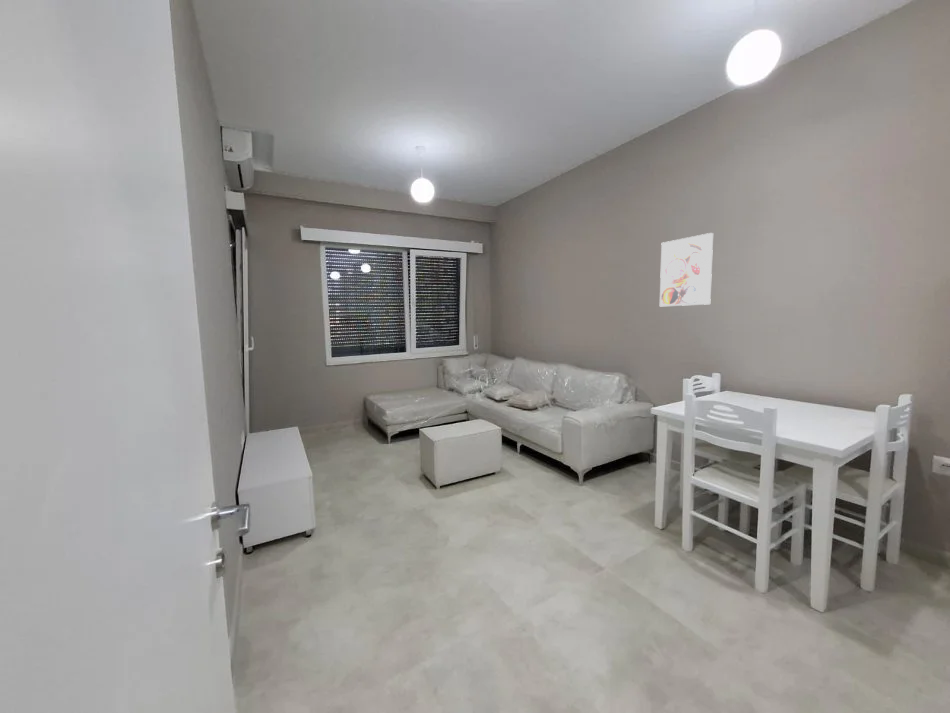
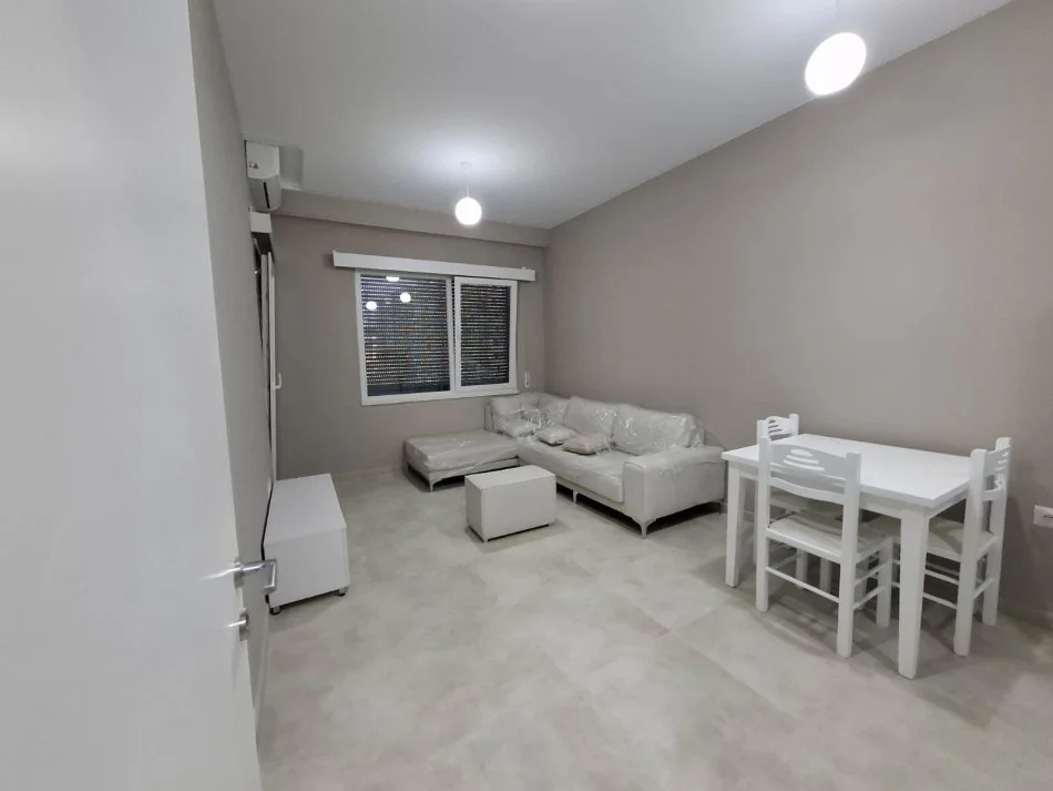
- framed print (684, 272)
